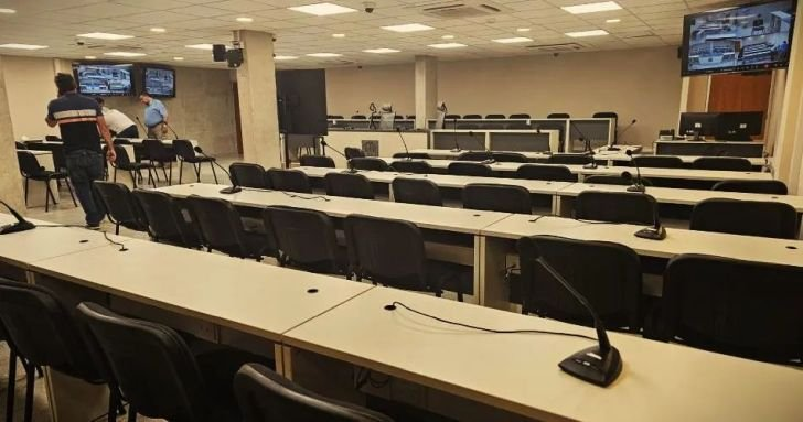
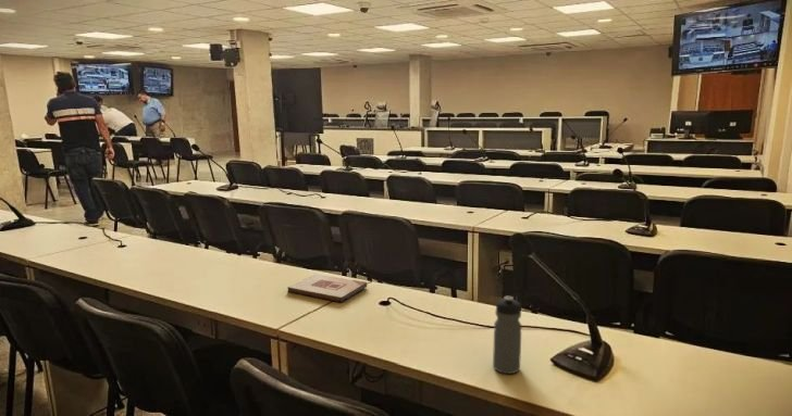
+ water bottle (507, 332)
+ wooden plaque (327, 287)
